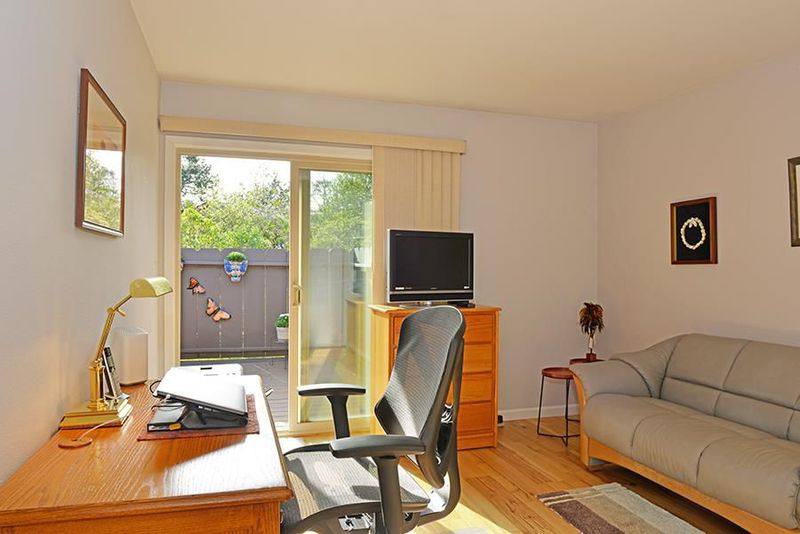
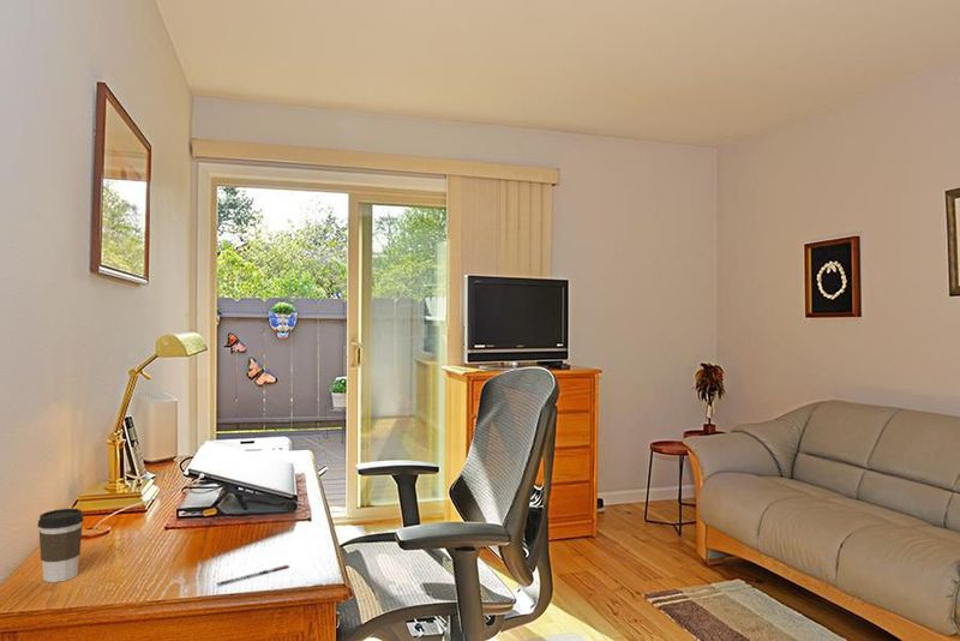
+ coffee cup (60, 545)
+ pen (253, 574)
